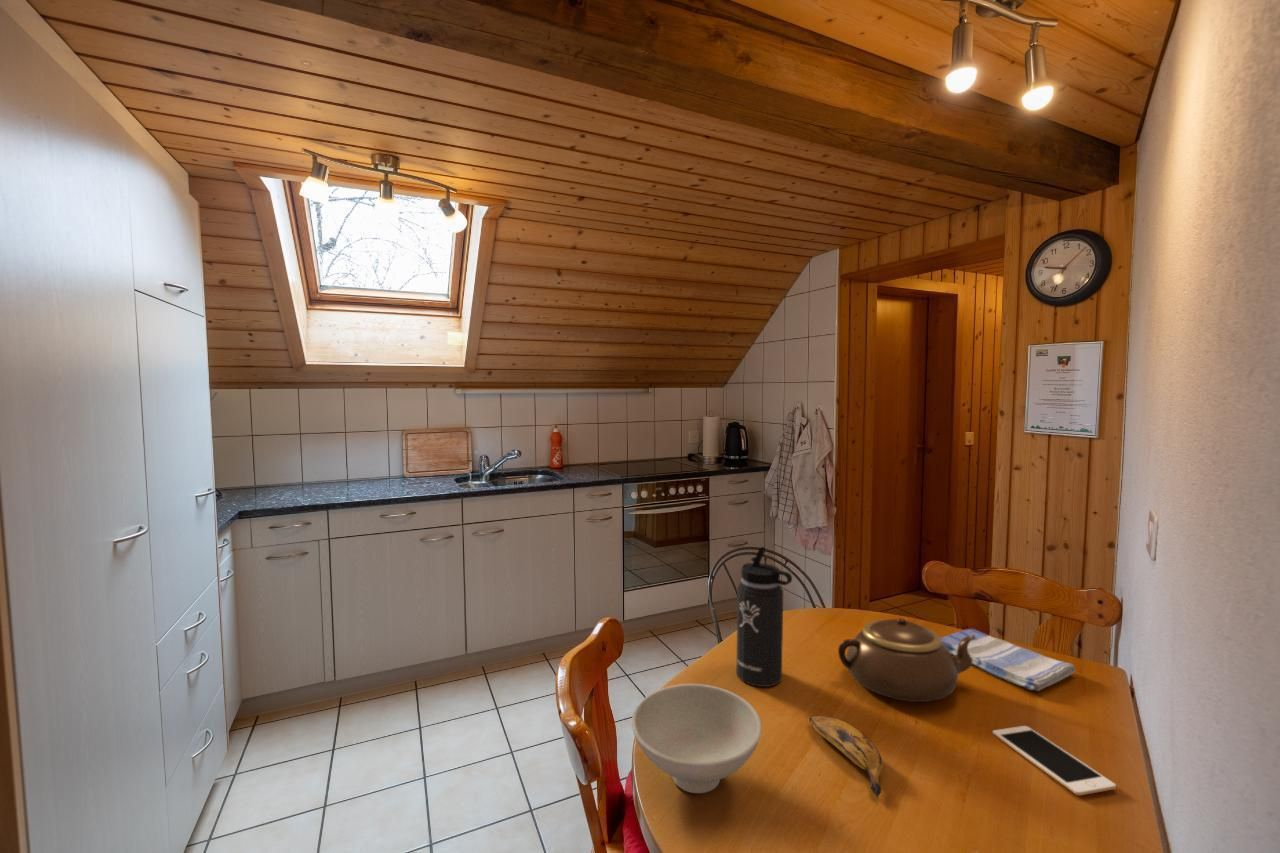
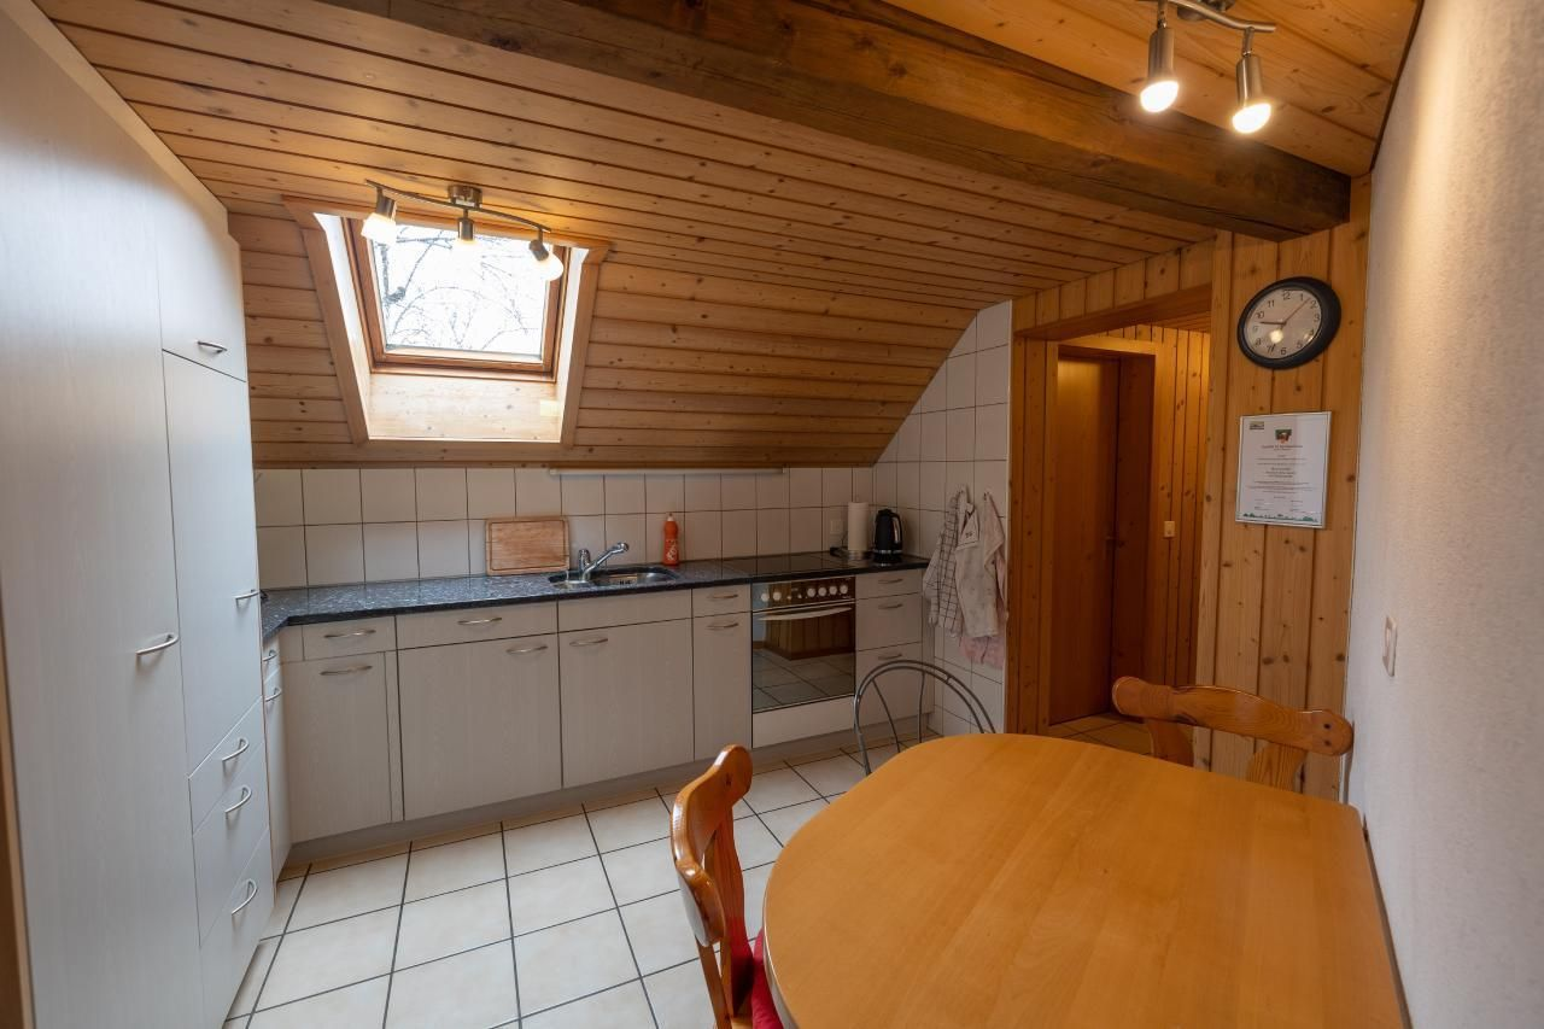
- teapot (902, 650)
- bowl (695, 747)
- thermos bottle (764, 613)
- dish towel (1000, 655)
- cell phone (1049, 757)
- banana (850, 745)
